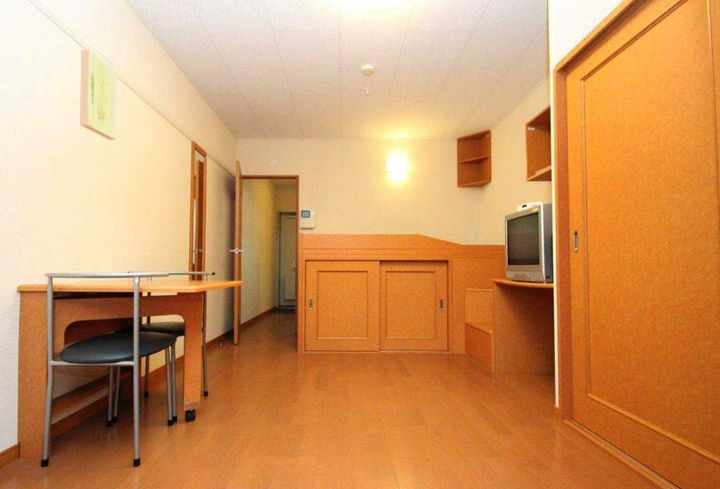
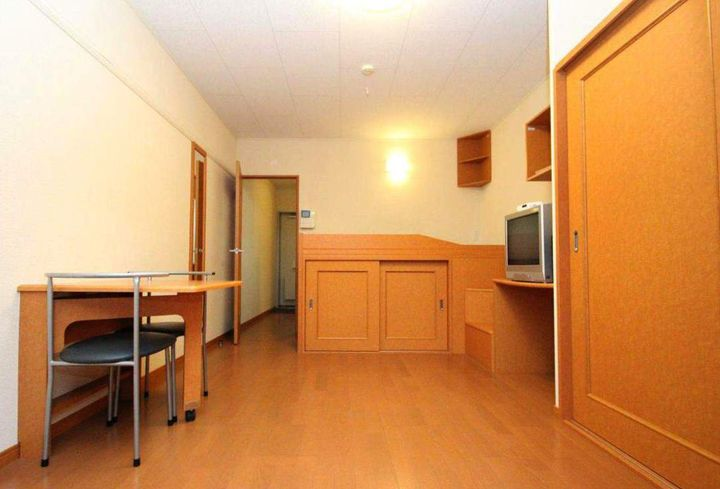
- wall art (99, 97)
